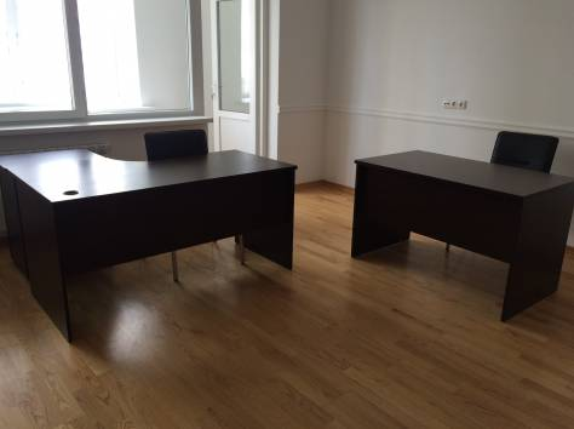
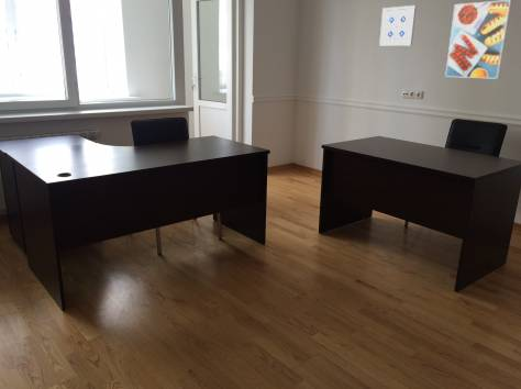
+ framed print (476, 41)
+ wall art (397, 26)
